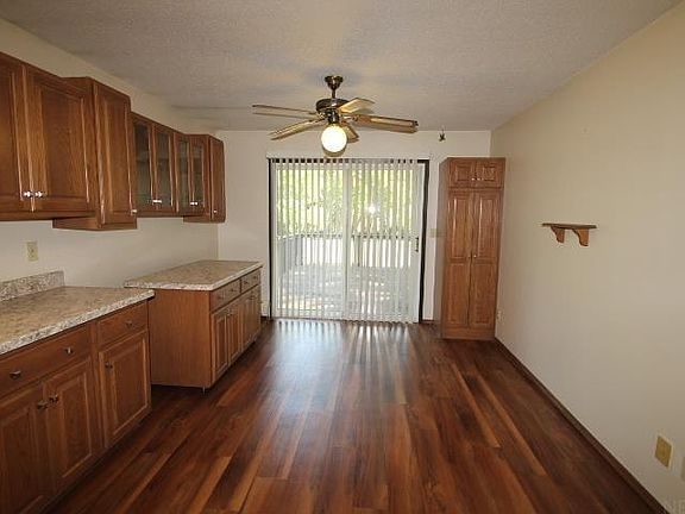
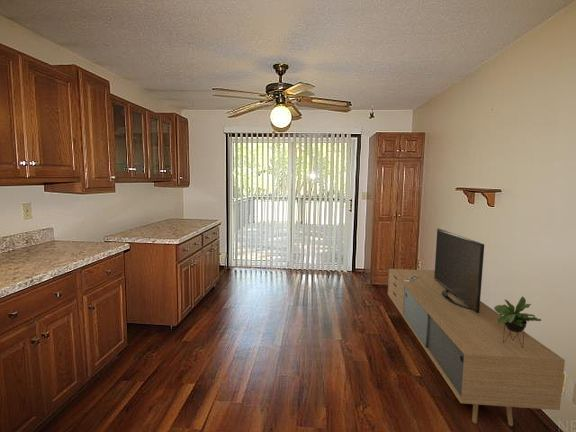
+ media console (448, 296)
